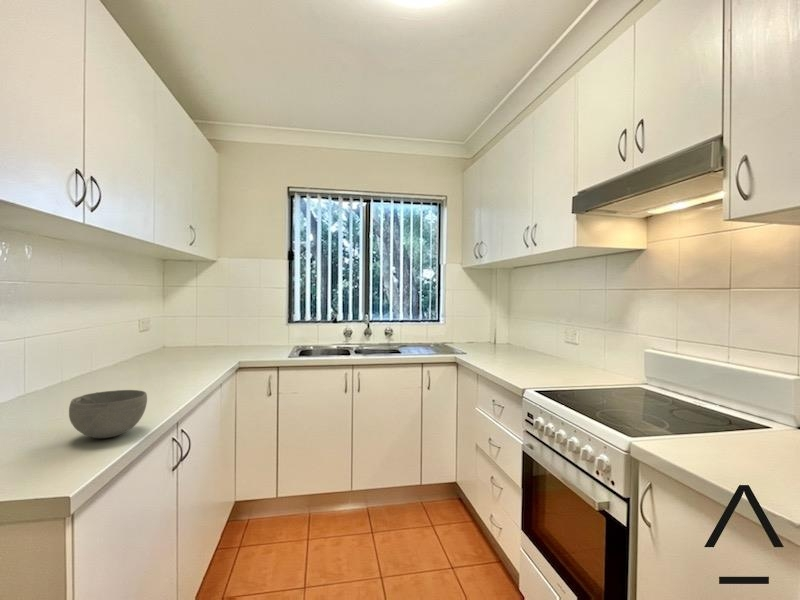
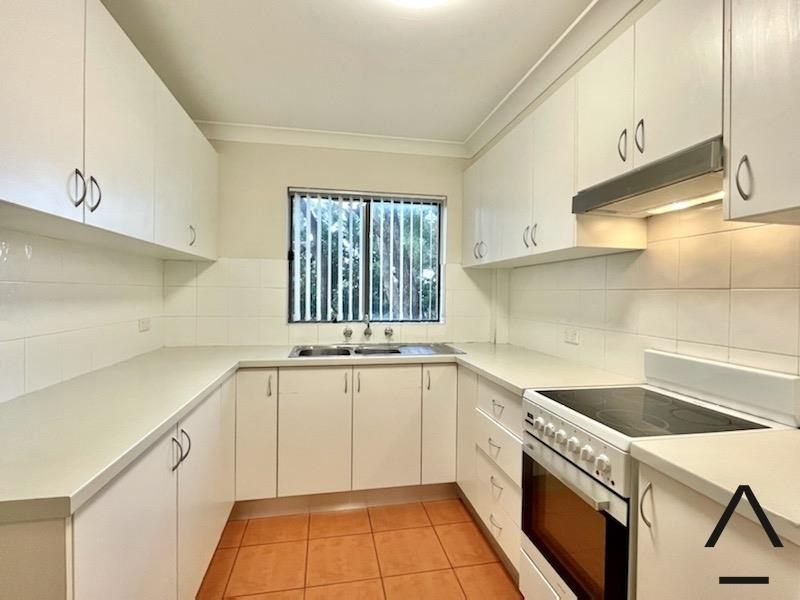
- bowl (109, 415)
